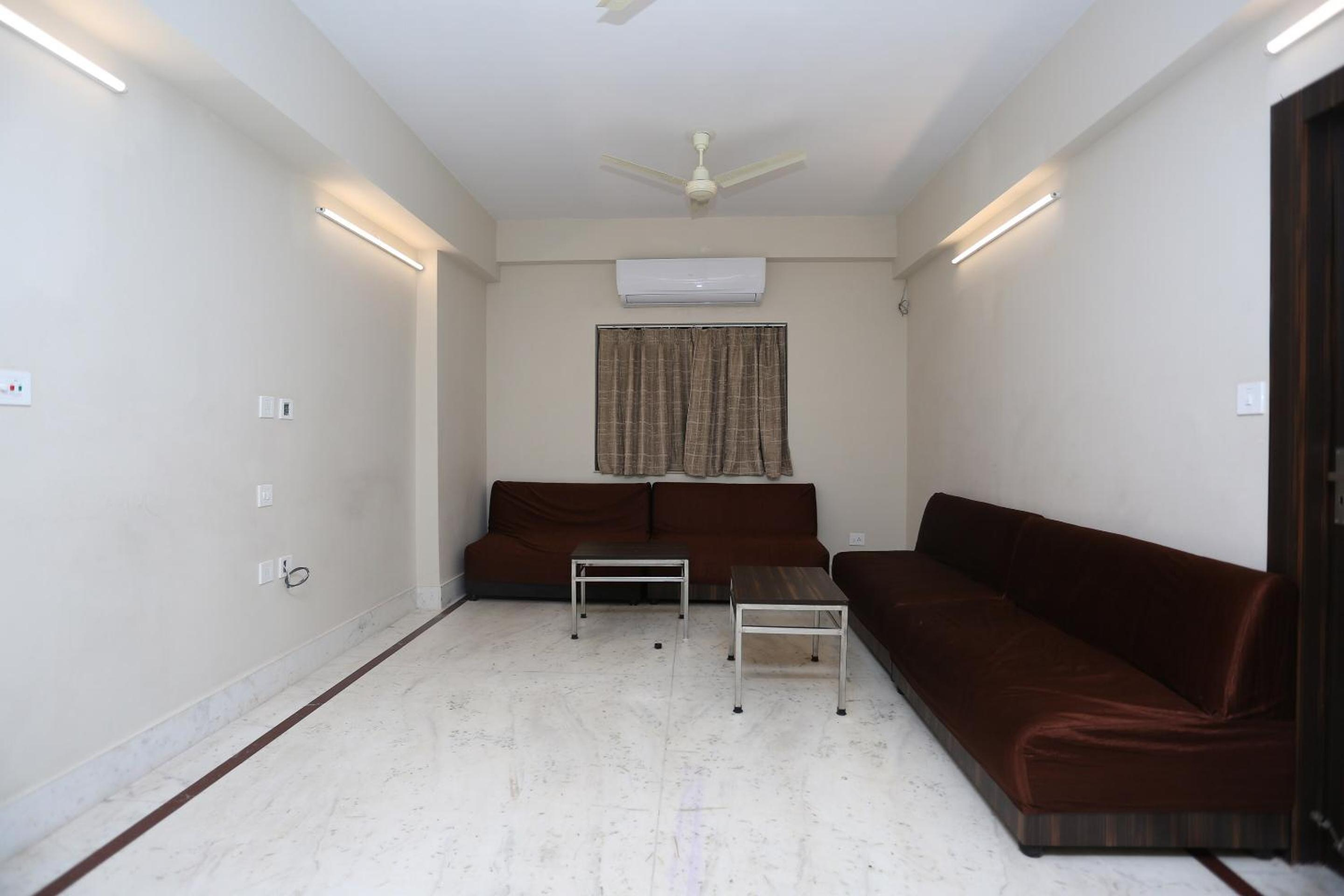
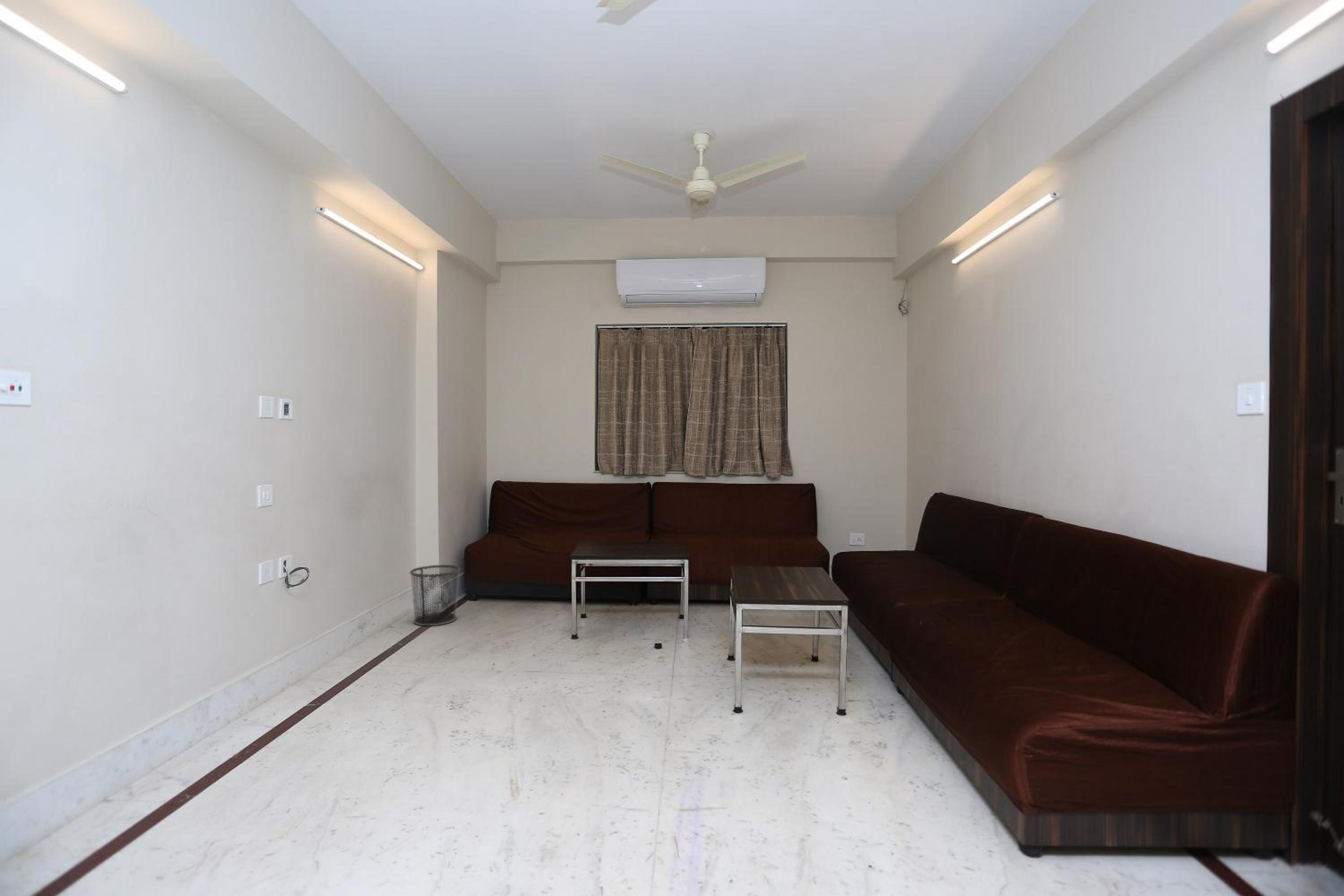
+ waste bin (435, 595)
